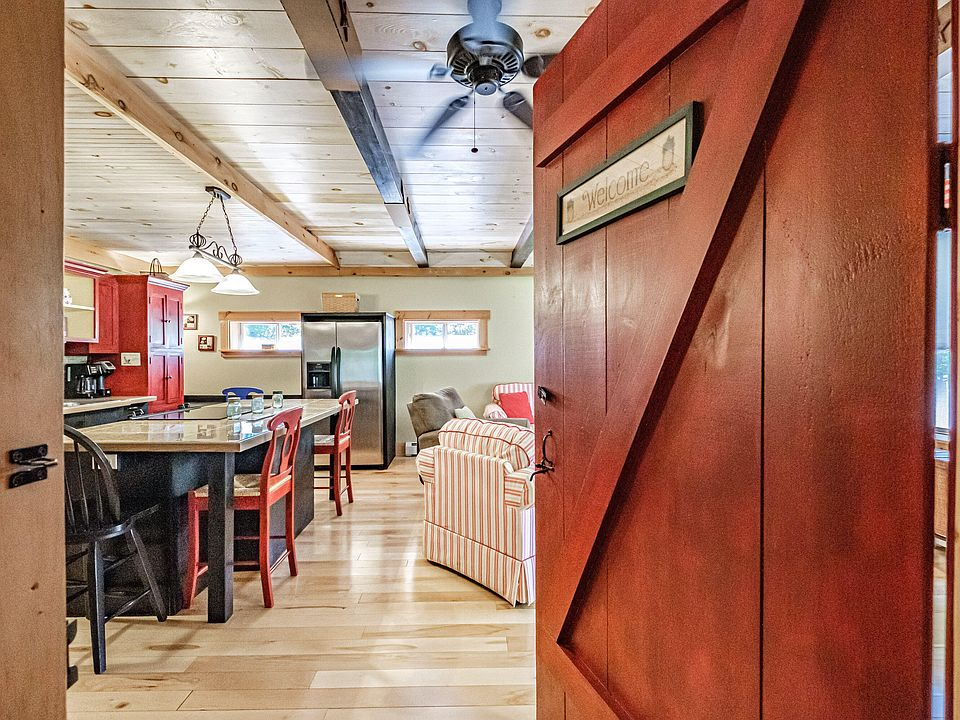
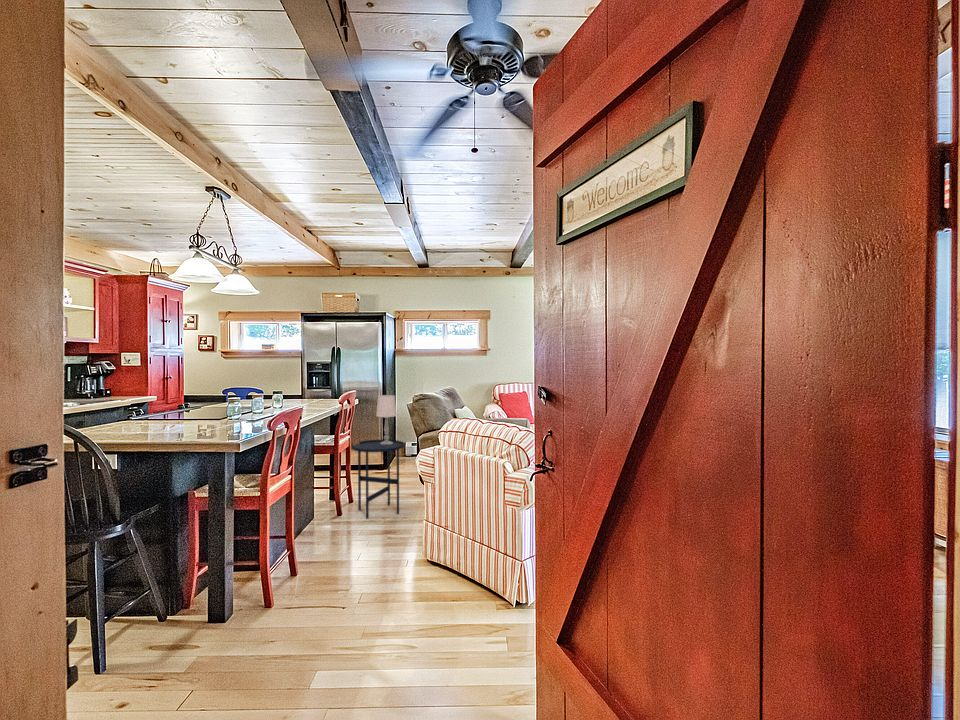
+ side table (378, 477)
+ table lamp (386, 419)
